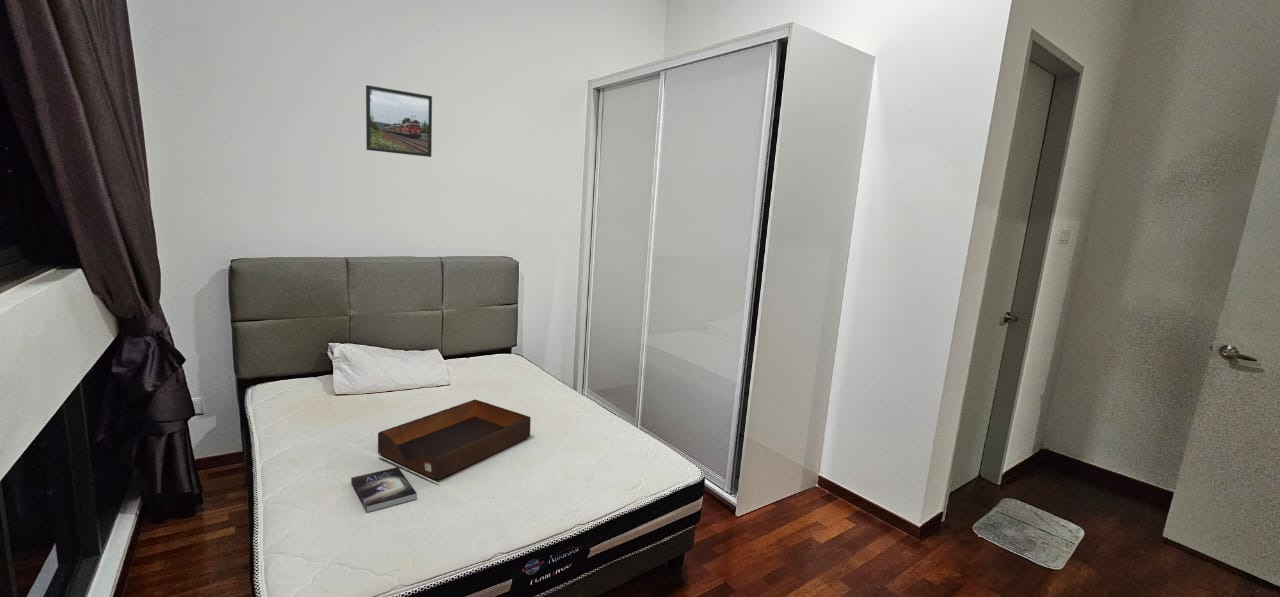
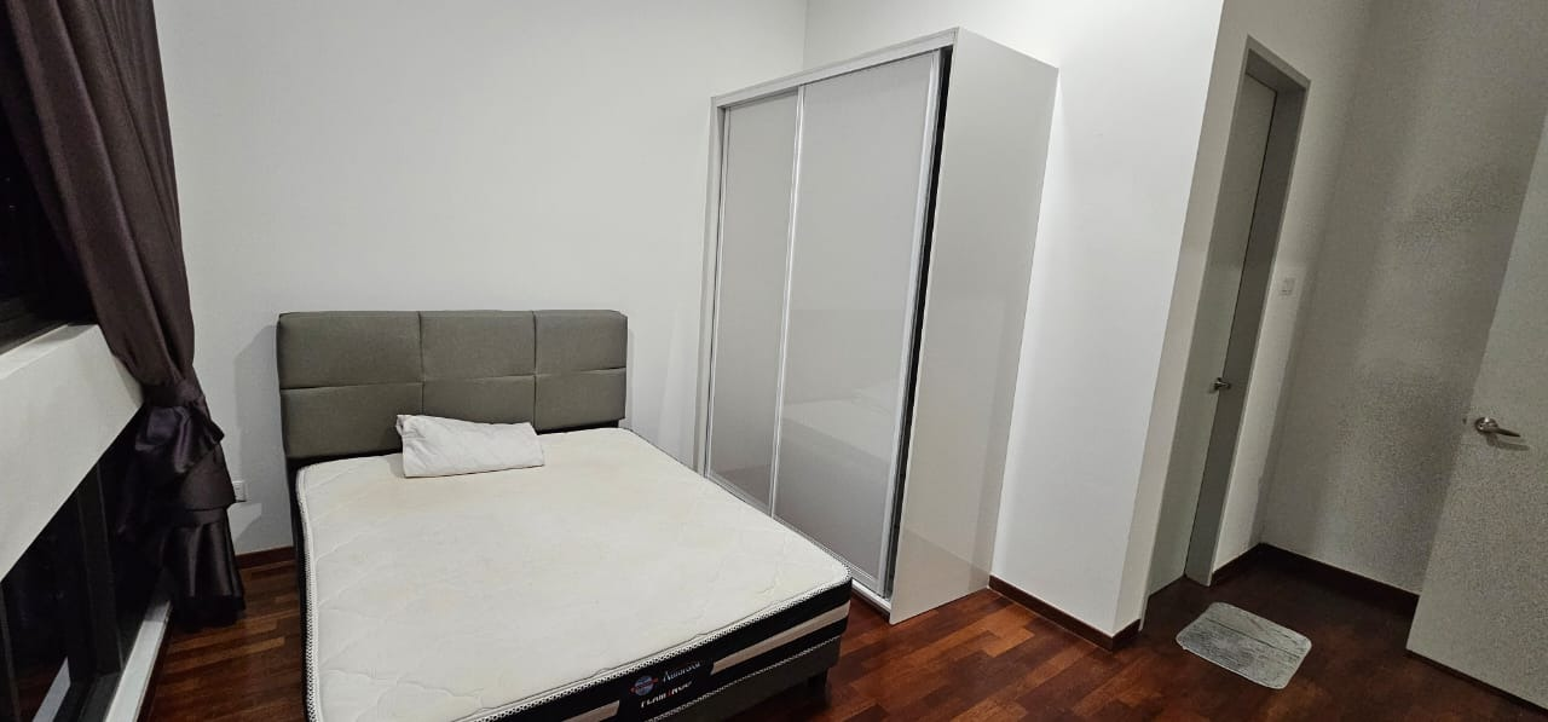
- tray (458, 434)
- book (383, 488)
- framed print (399, 122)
